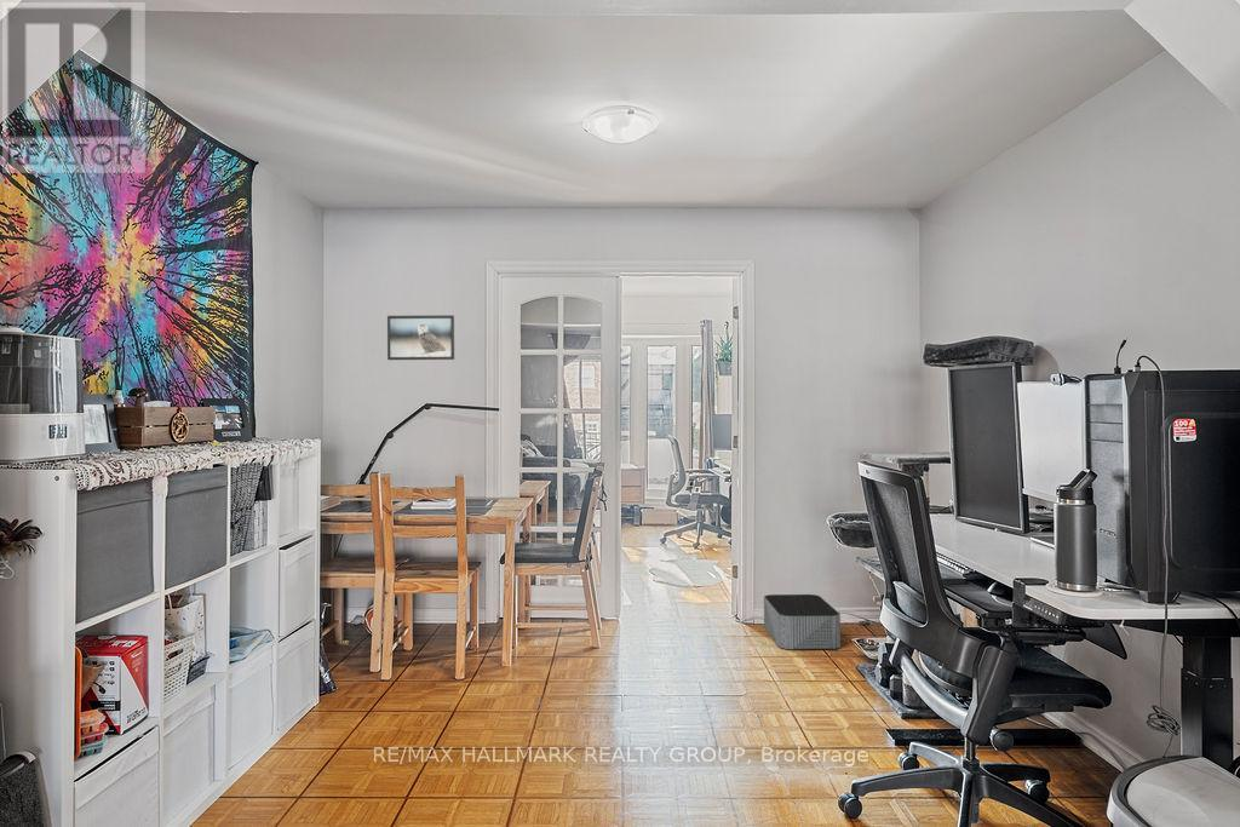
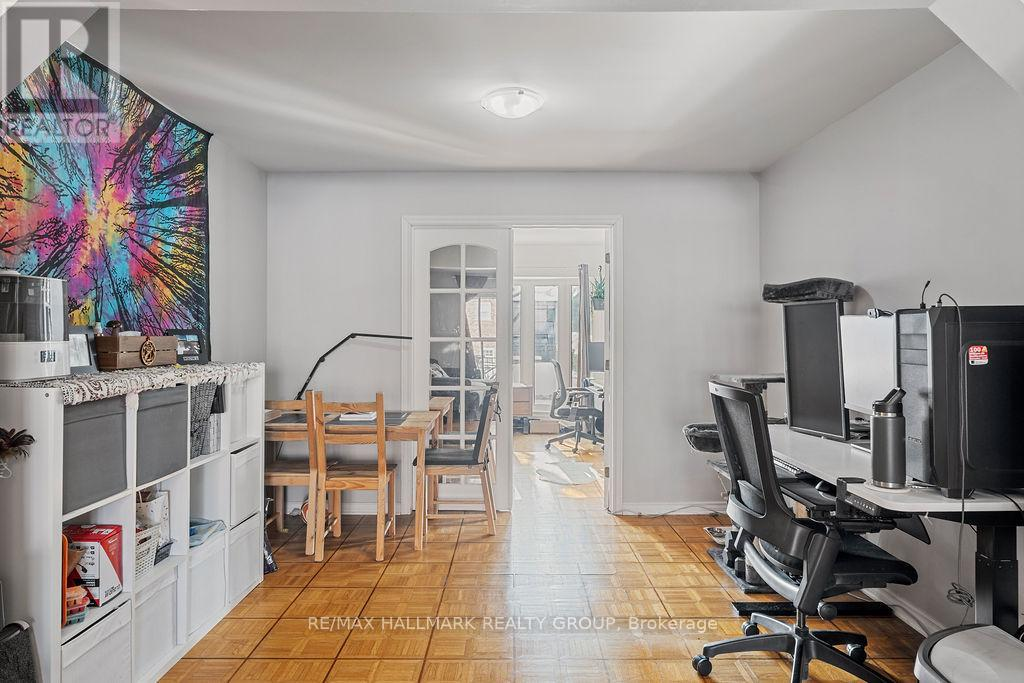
- storage bin (799, 620)
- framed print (420, 337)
